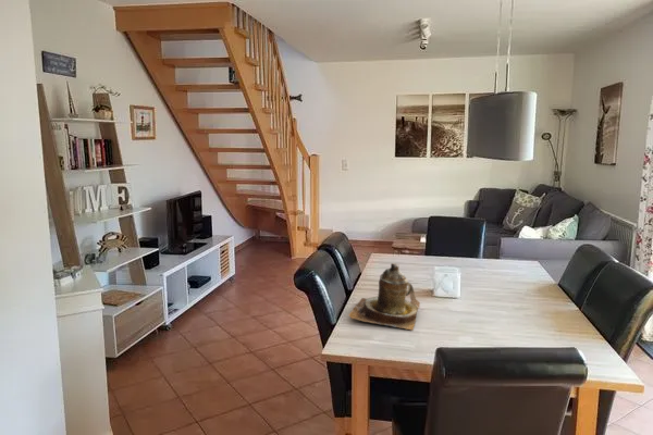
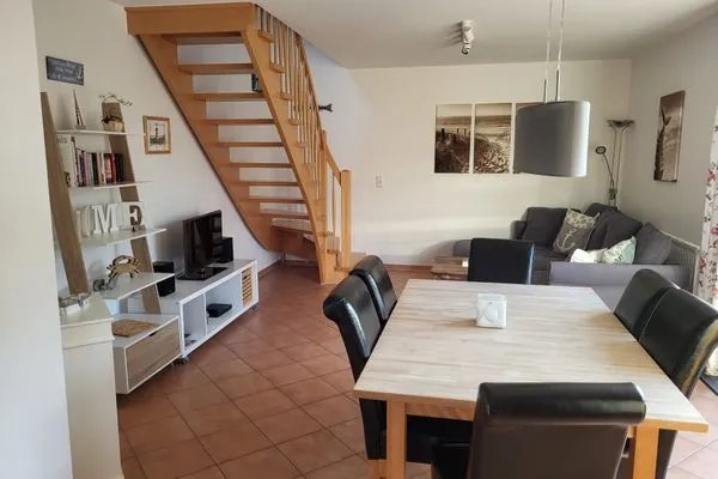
- teapot (385, 289)
